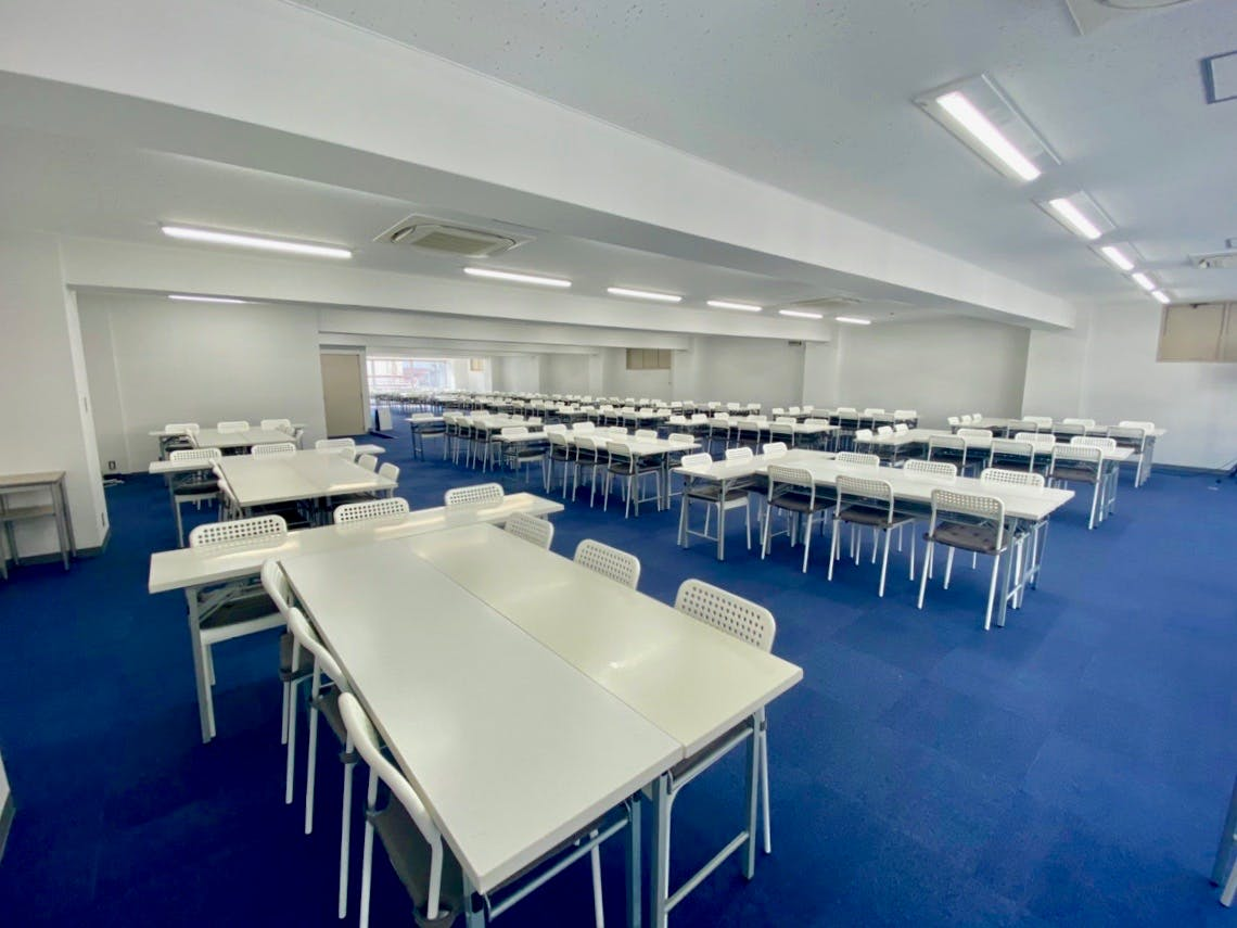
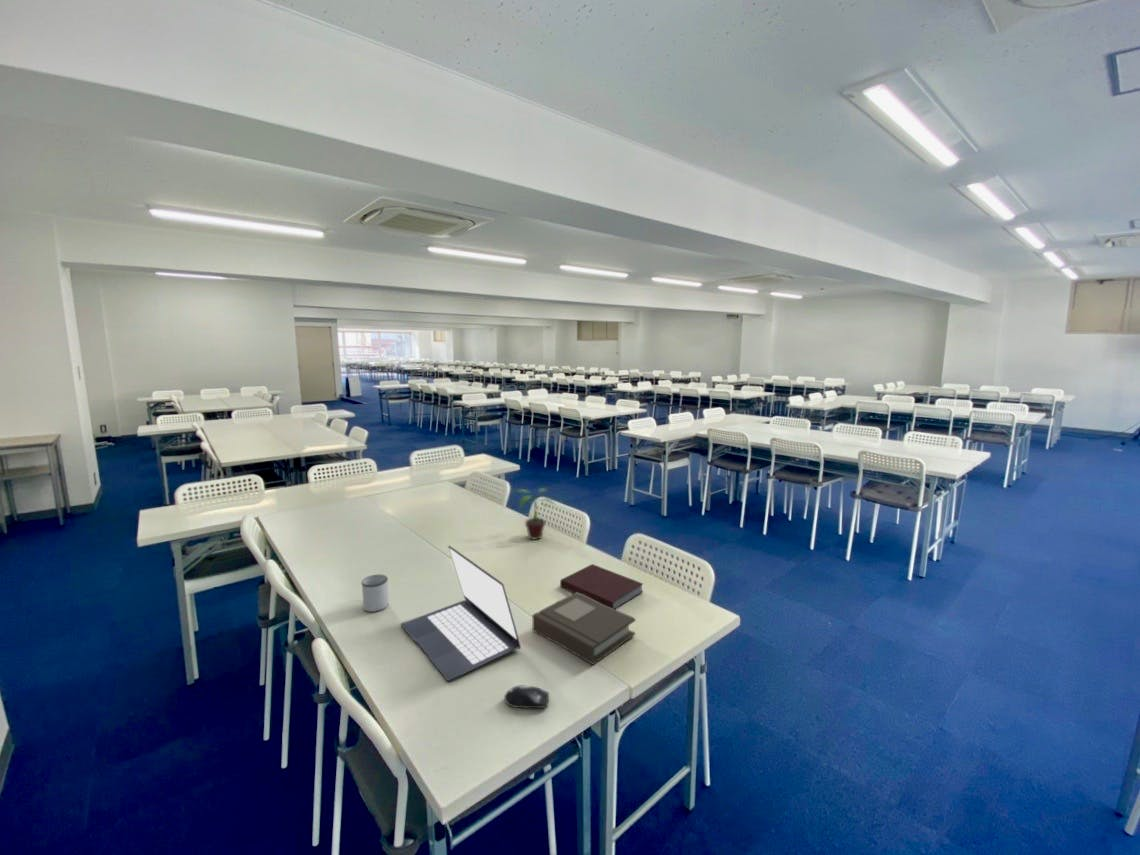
+ book (583, 624)
+ mug (374, 590)
+ laptop (457, 603)
+ notebook (601, 585)
+ computer mouse (528, 695)
+ potted plant (535, 513)
